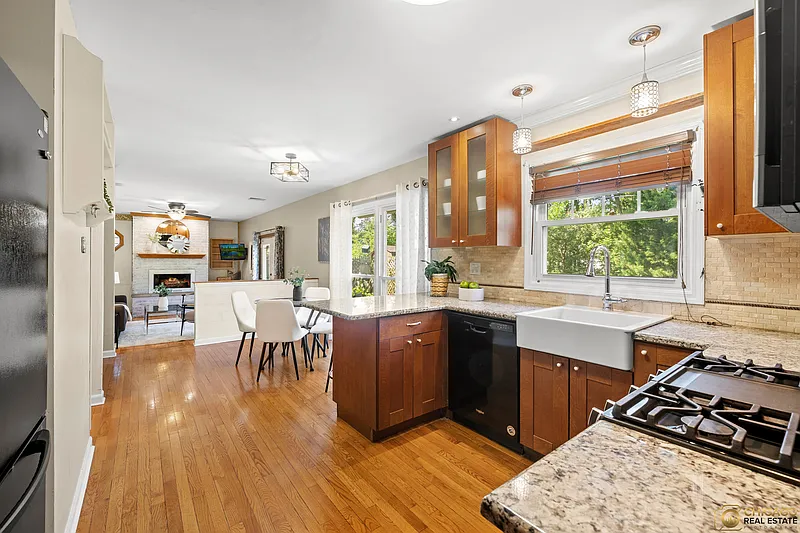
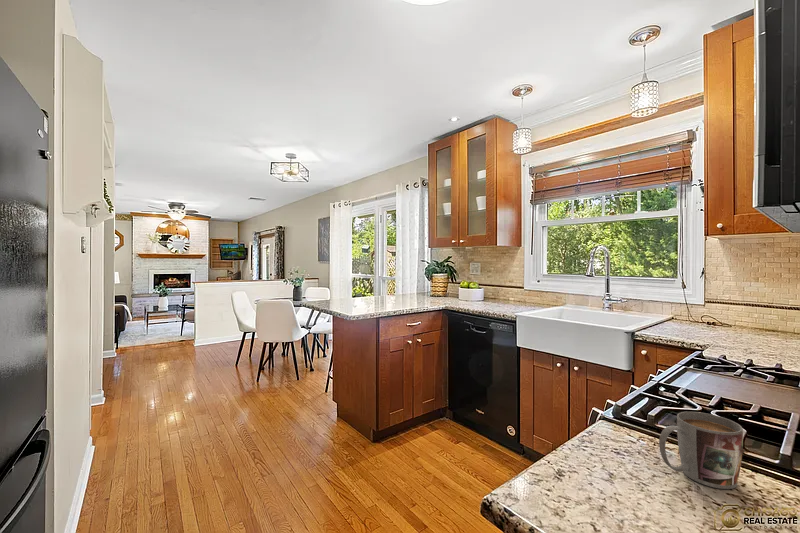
+ mug (697, 448)
